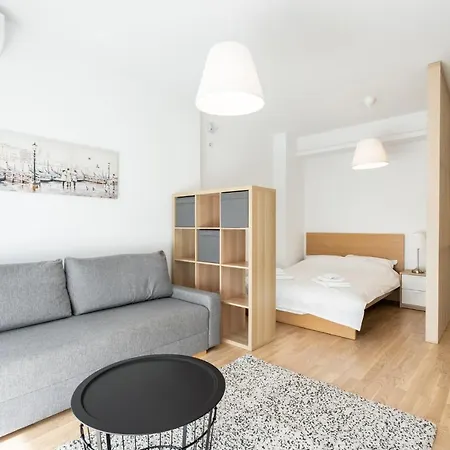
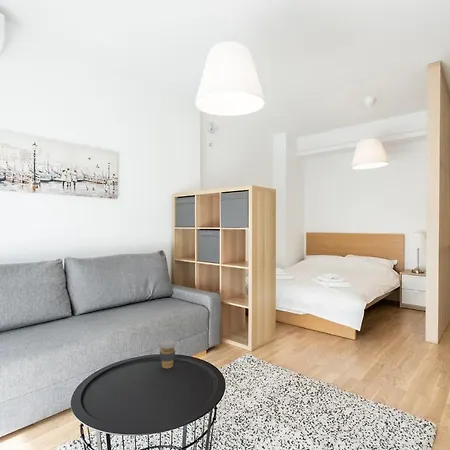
+ coffee cup (167, 354)
